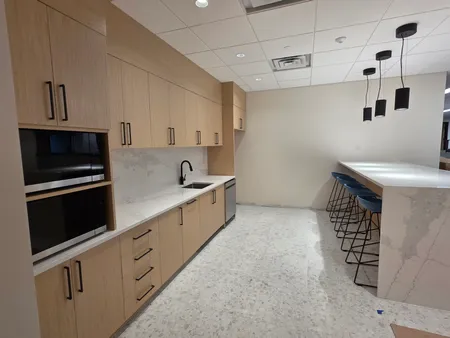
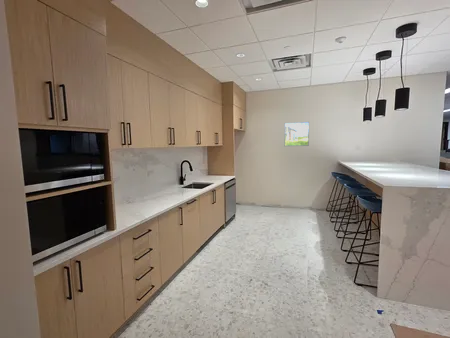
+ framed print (296, 134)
